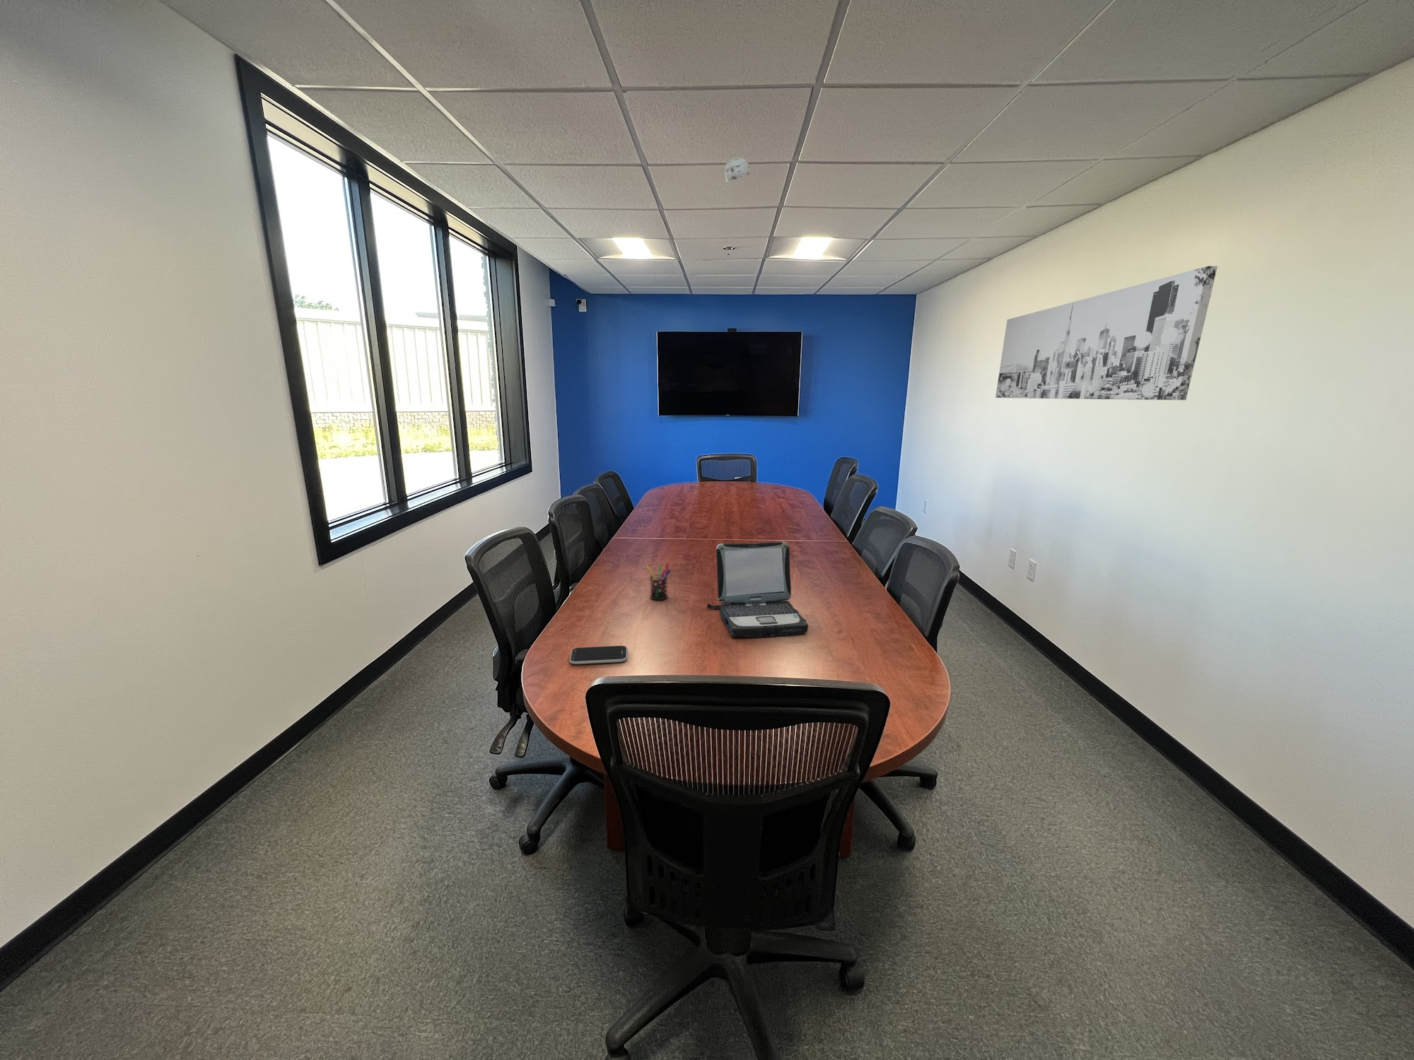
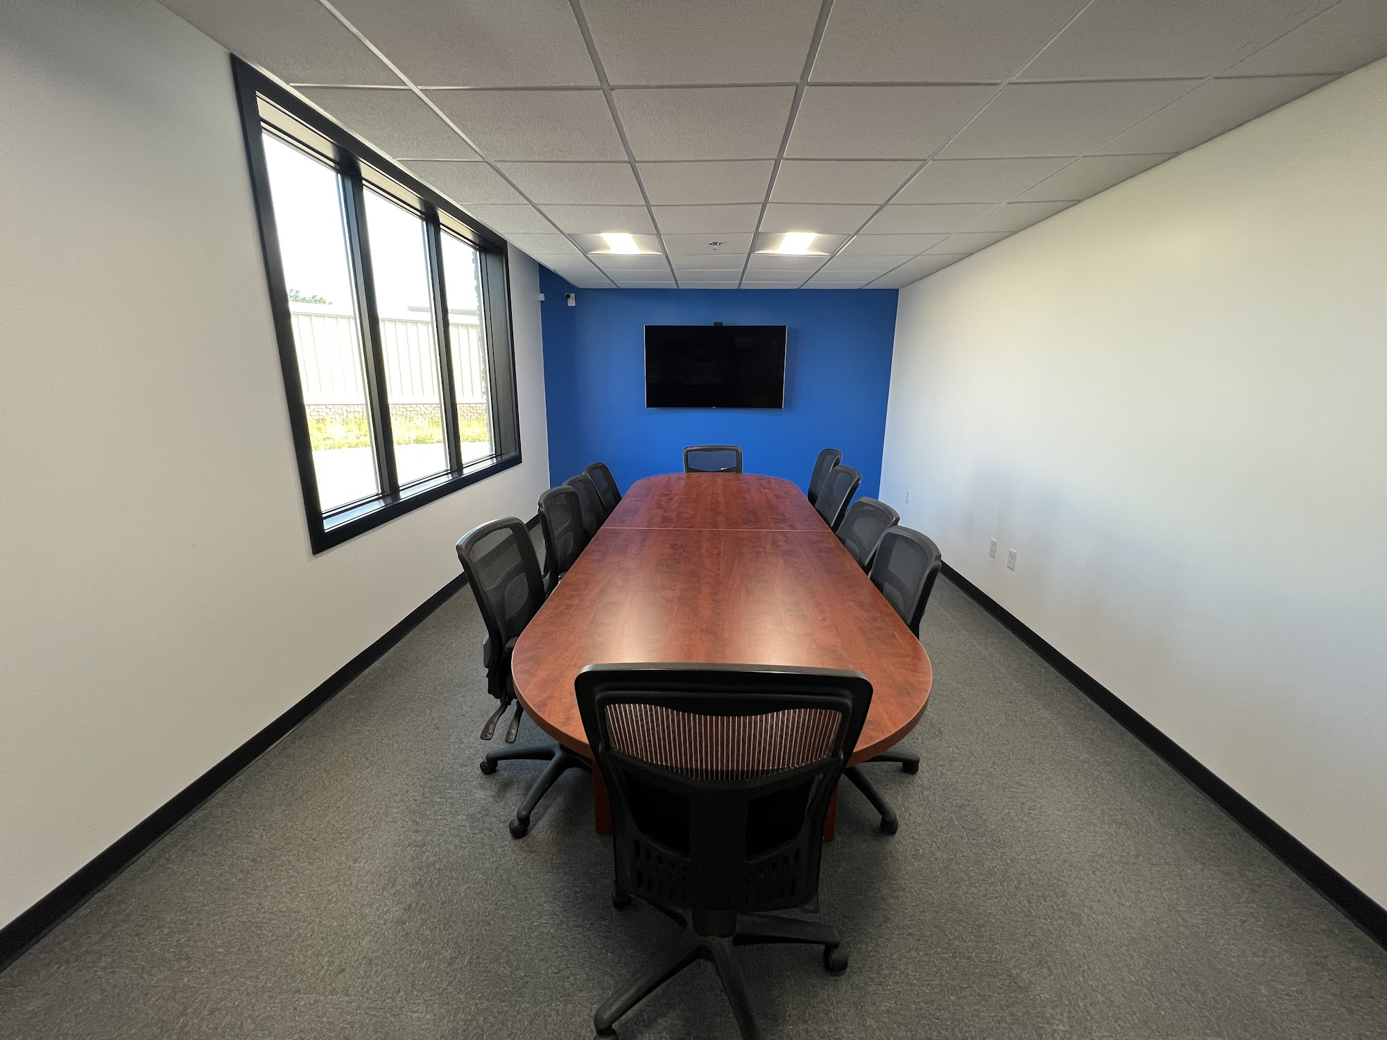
- smoke detector (737, 171)
- wall art (1076, 350)
- laptop (758, 586)
- smartphone (599, 655)
- pen holder (659, 579)
